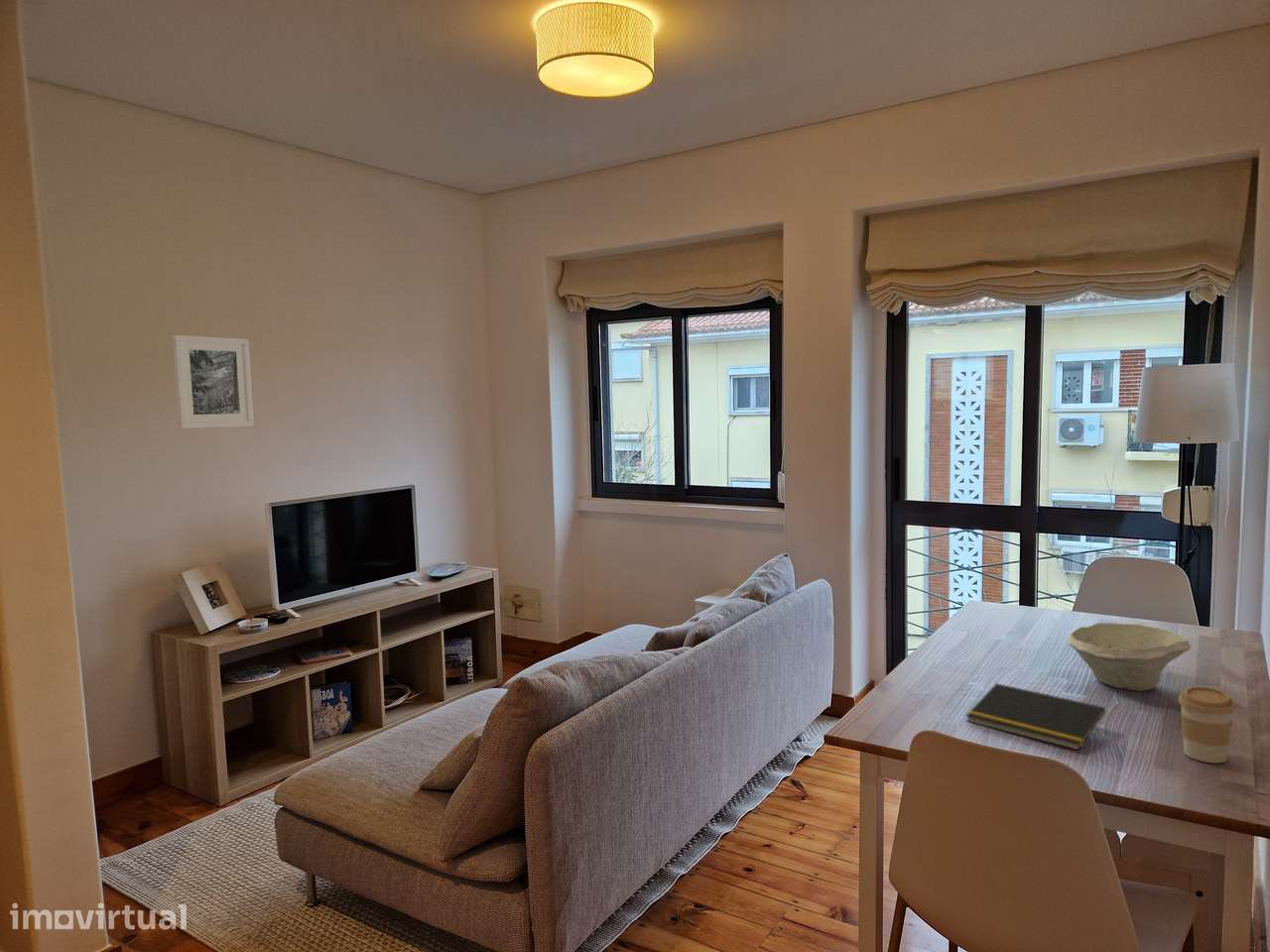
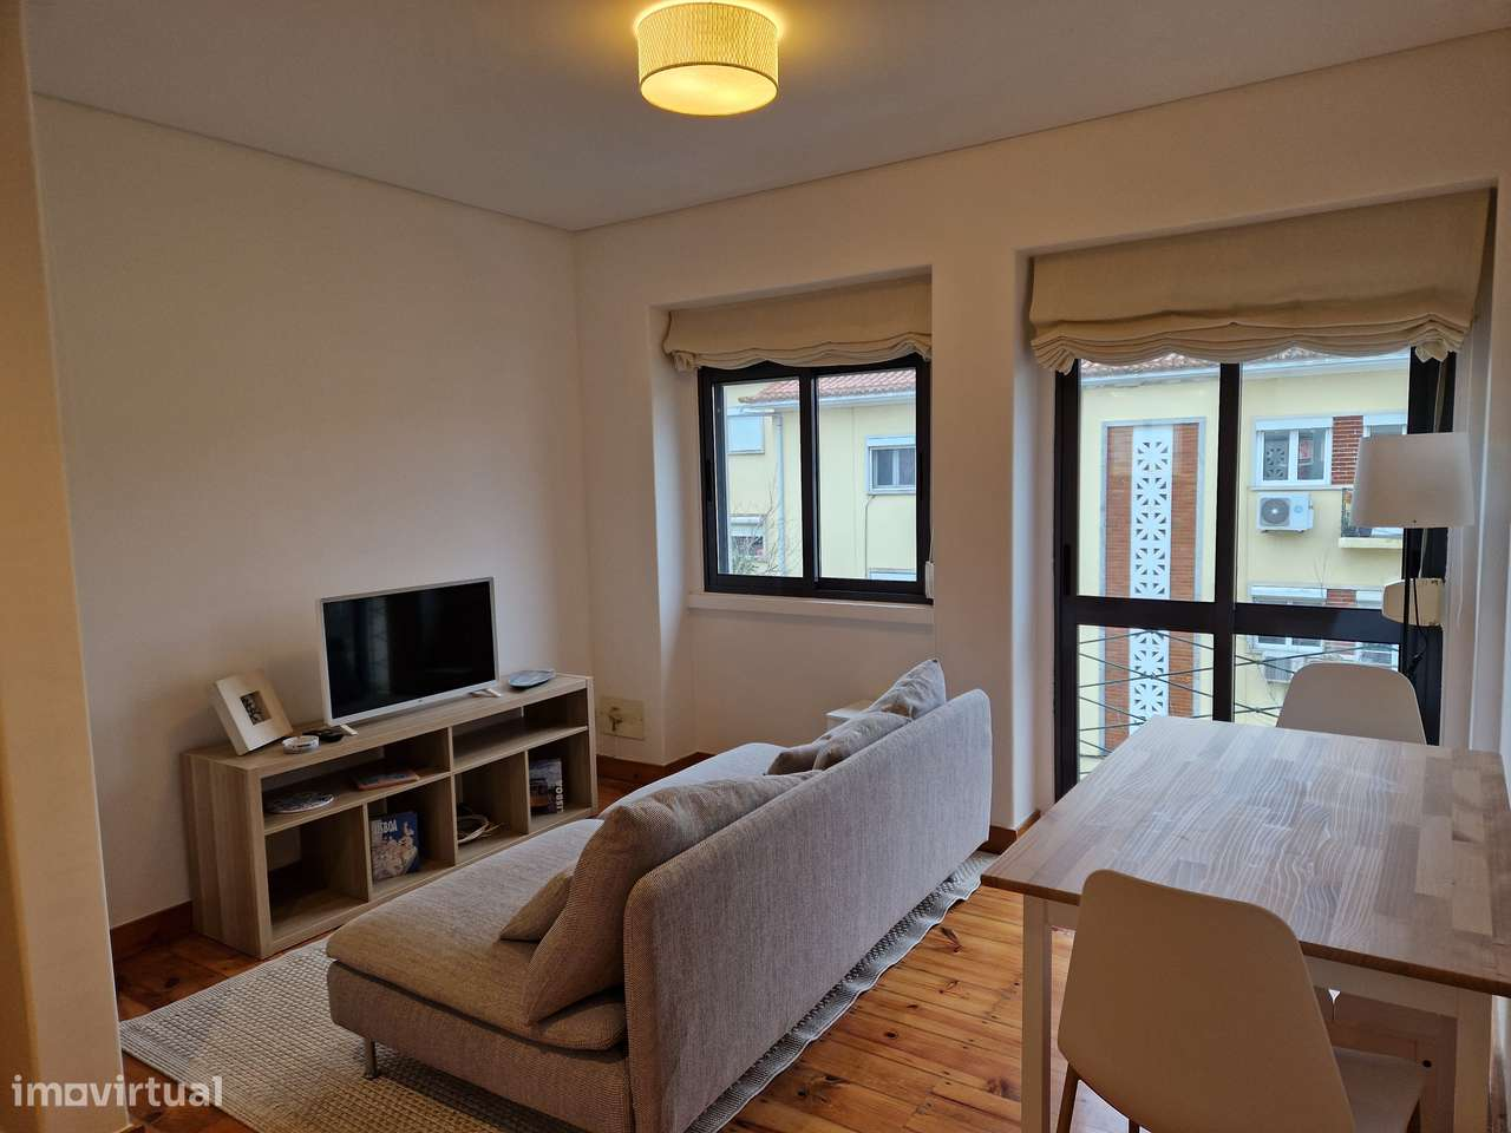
- notepad (1034, 714)
- bowl (1125, 656)
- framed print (214, 382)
- coffee cup (1206, 723)
